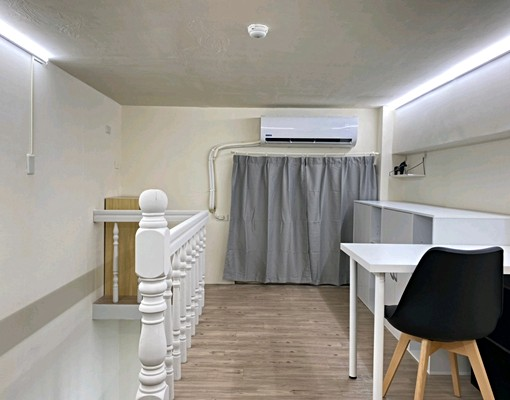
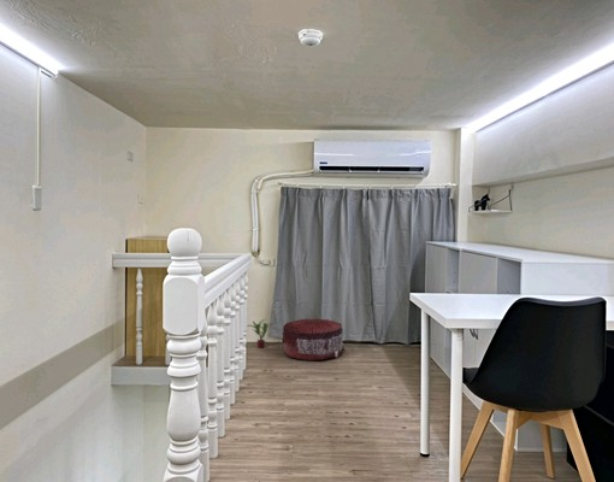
+ pouf (313, 336)
+ potted plant (261, 335)
